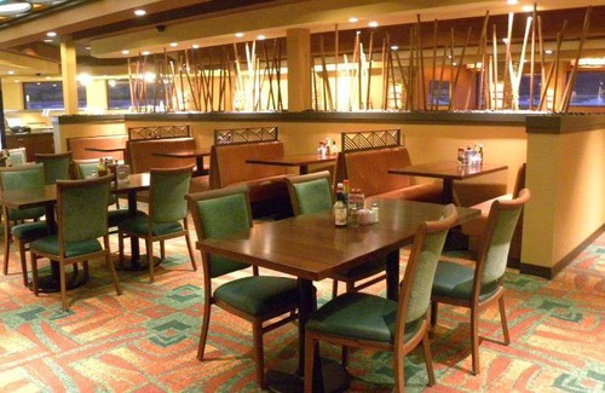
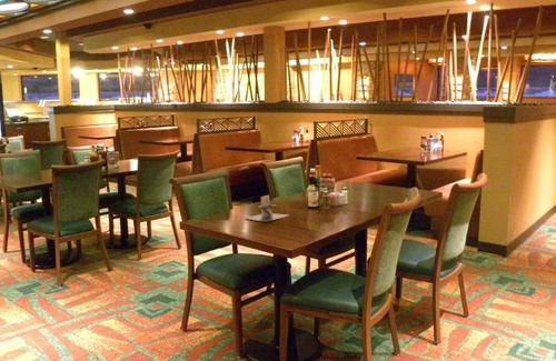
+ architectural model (267, 205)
